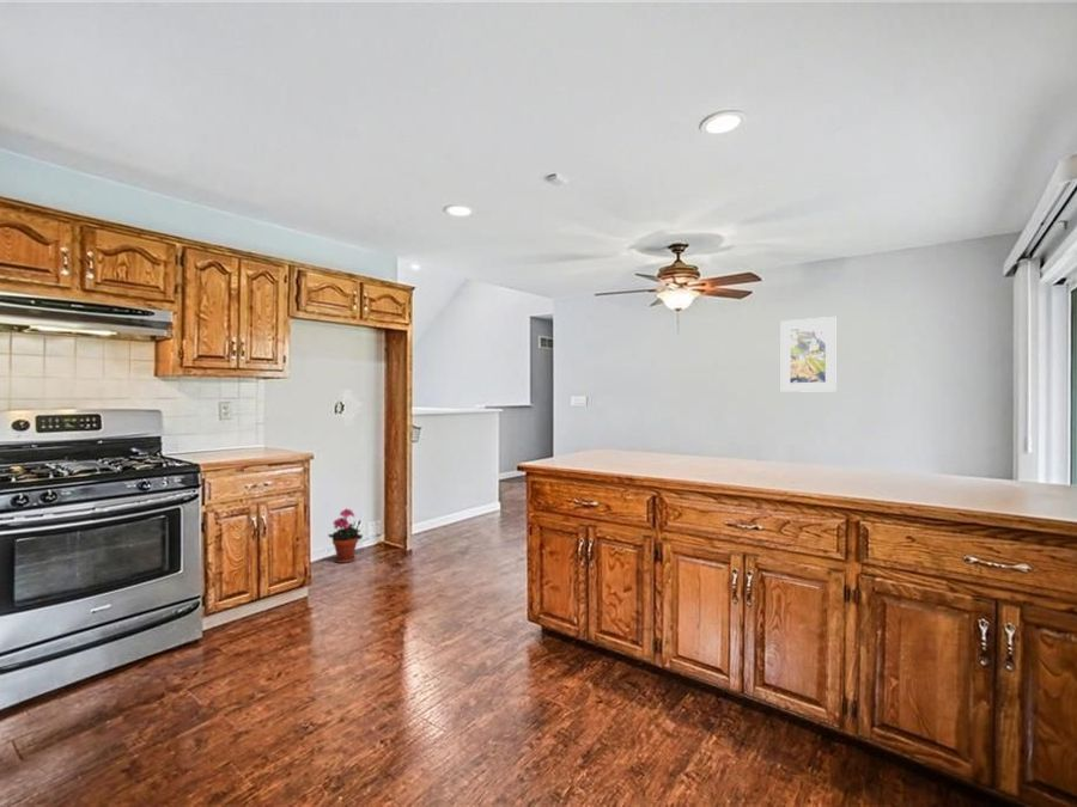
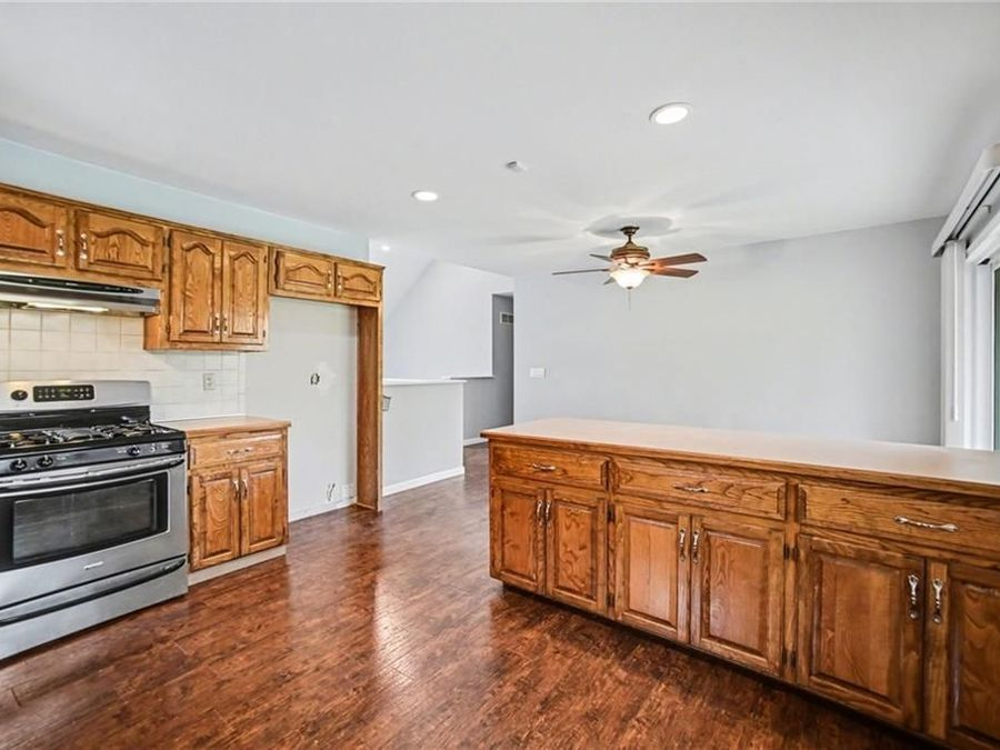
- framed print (807, 355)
- potted plant (345, 534)
